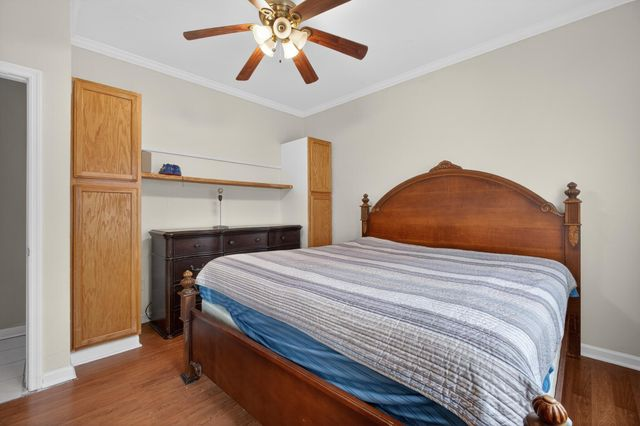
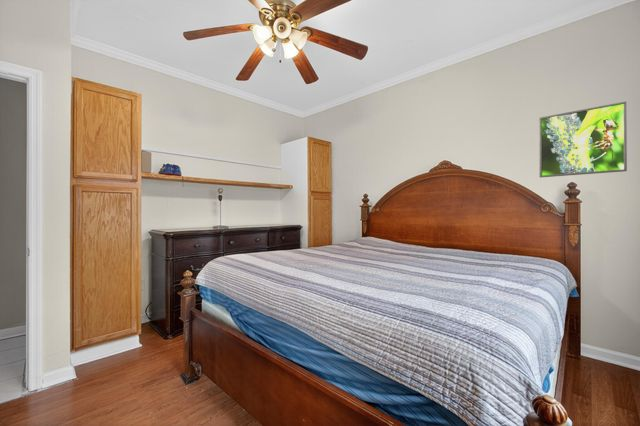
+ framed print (579, 142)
